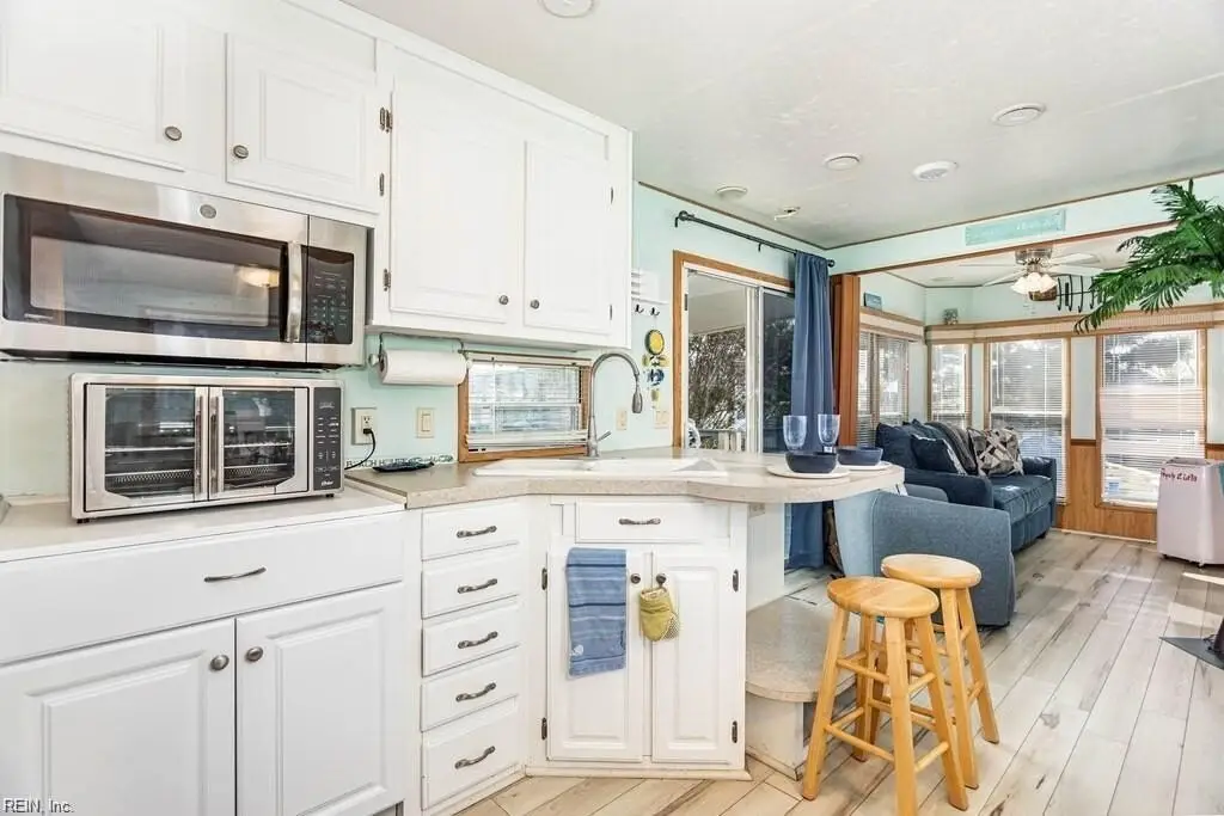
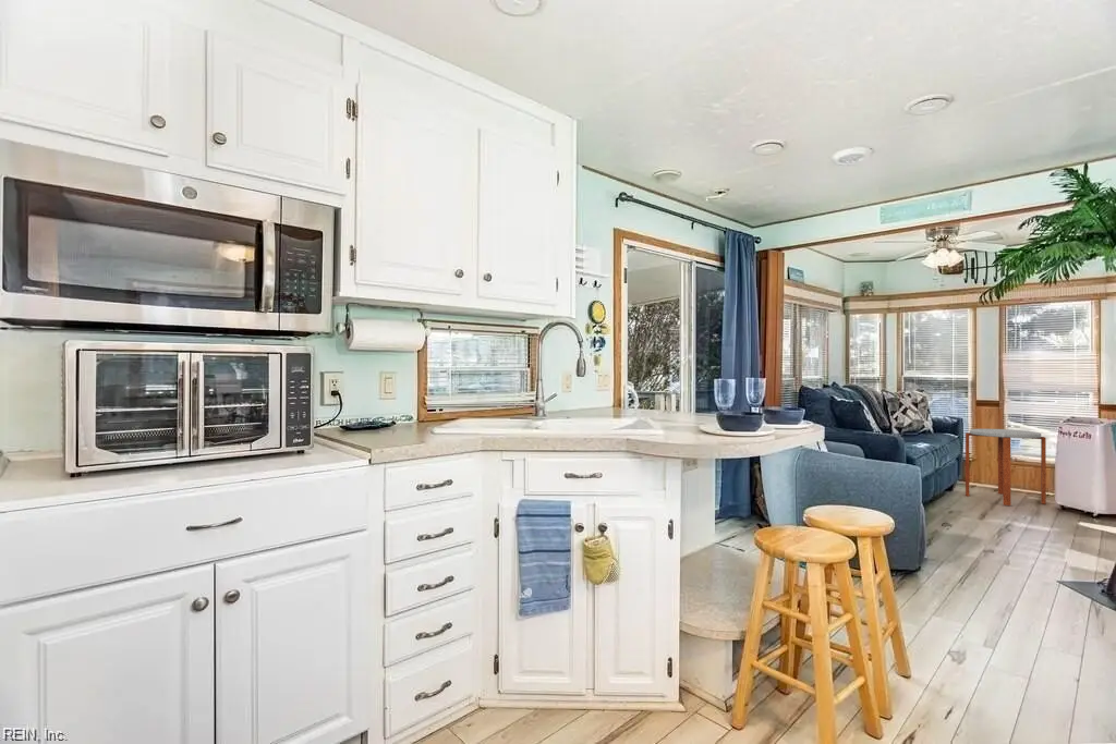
+ side table (1004, 465)
